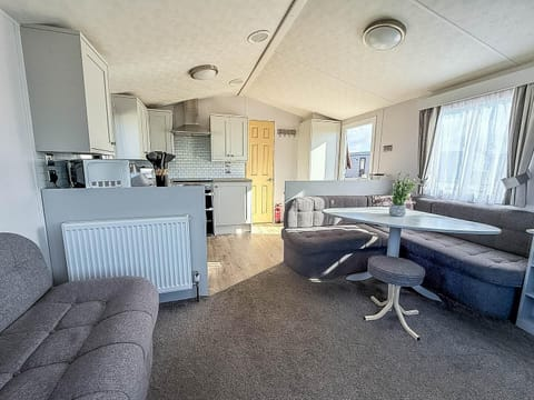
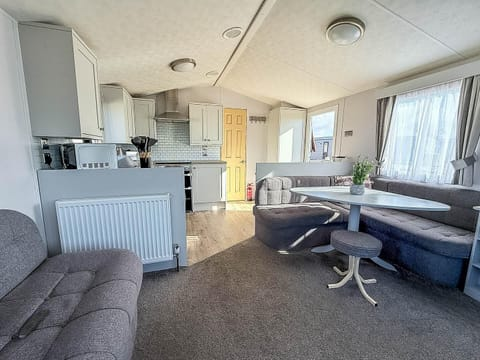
+ remote control (34, 322)
